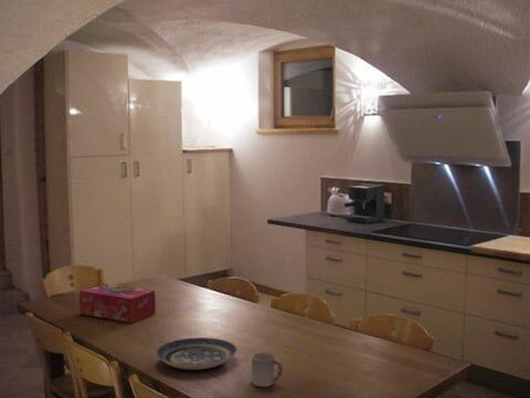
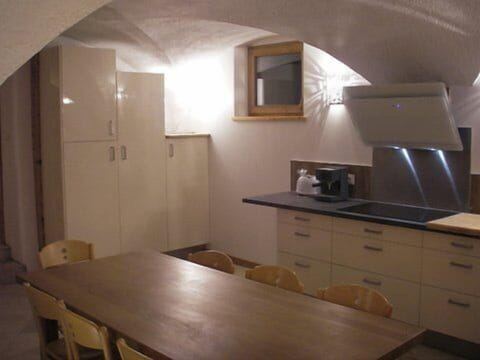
- cup (267, 369)
- tissue box (117, 302)
- plate (197, 355)
